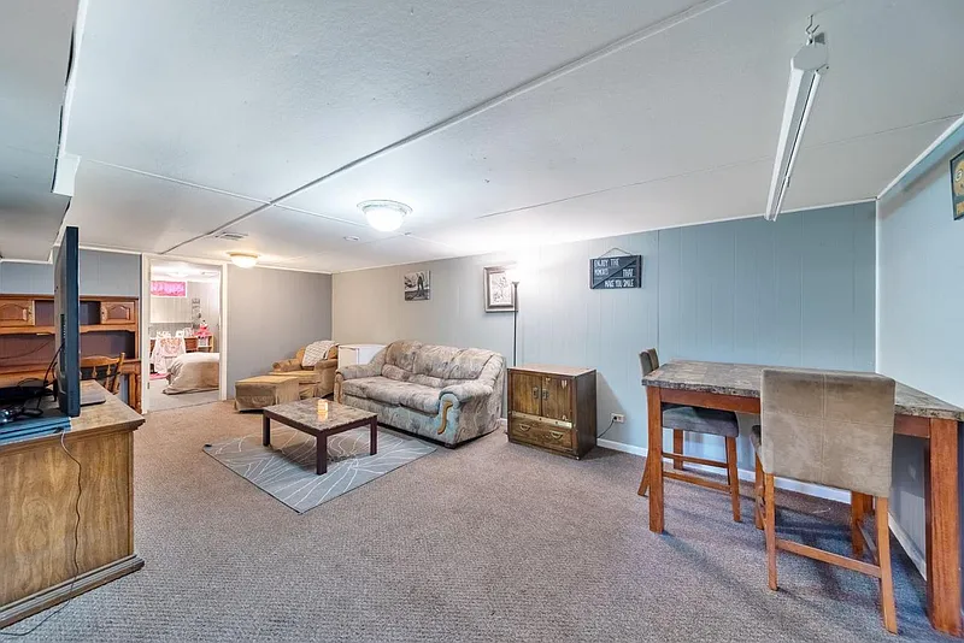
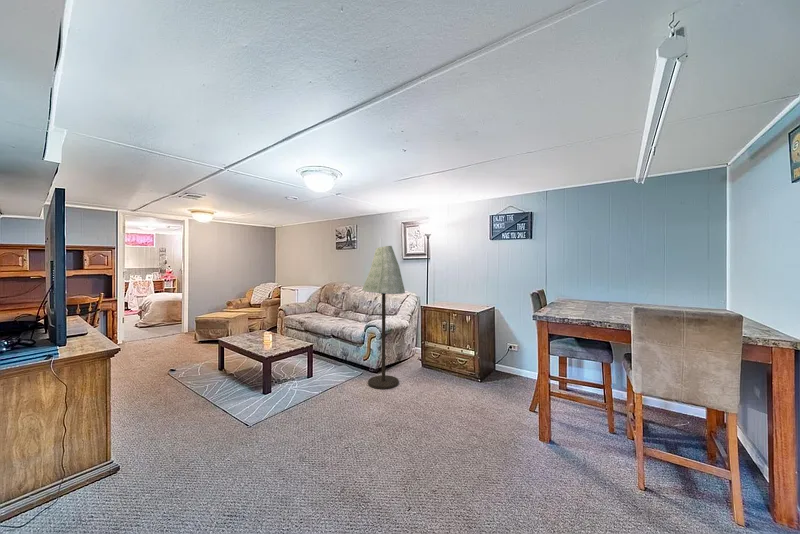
+ floor lamp (383, 314)
